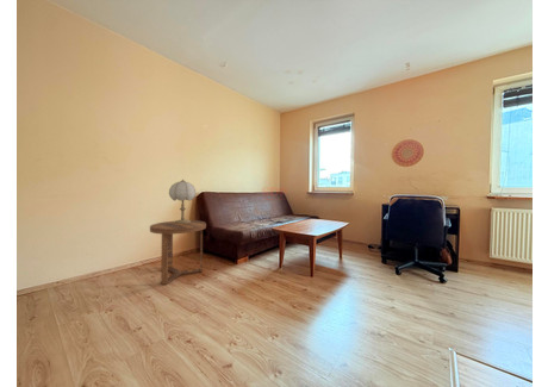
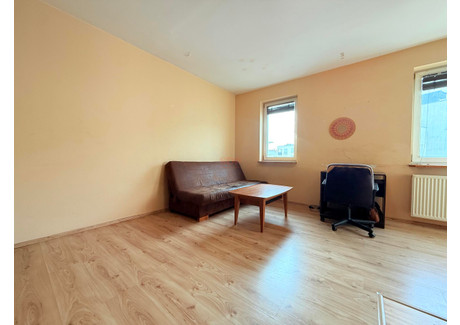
- side table (172, 249)
- table lamp (182, 200)
